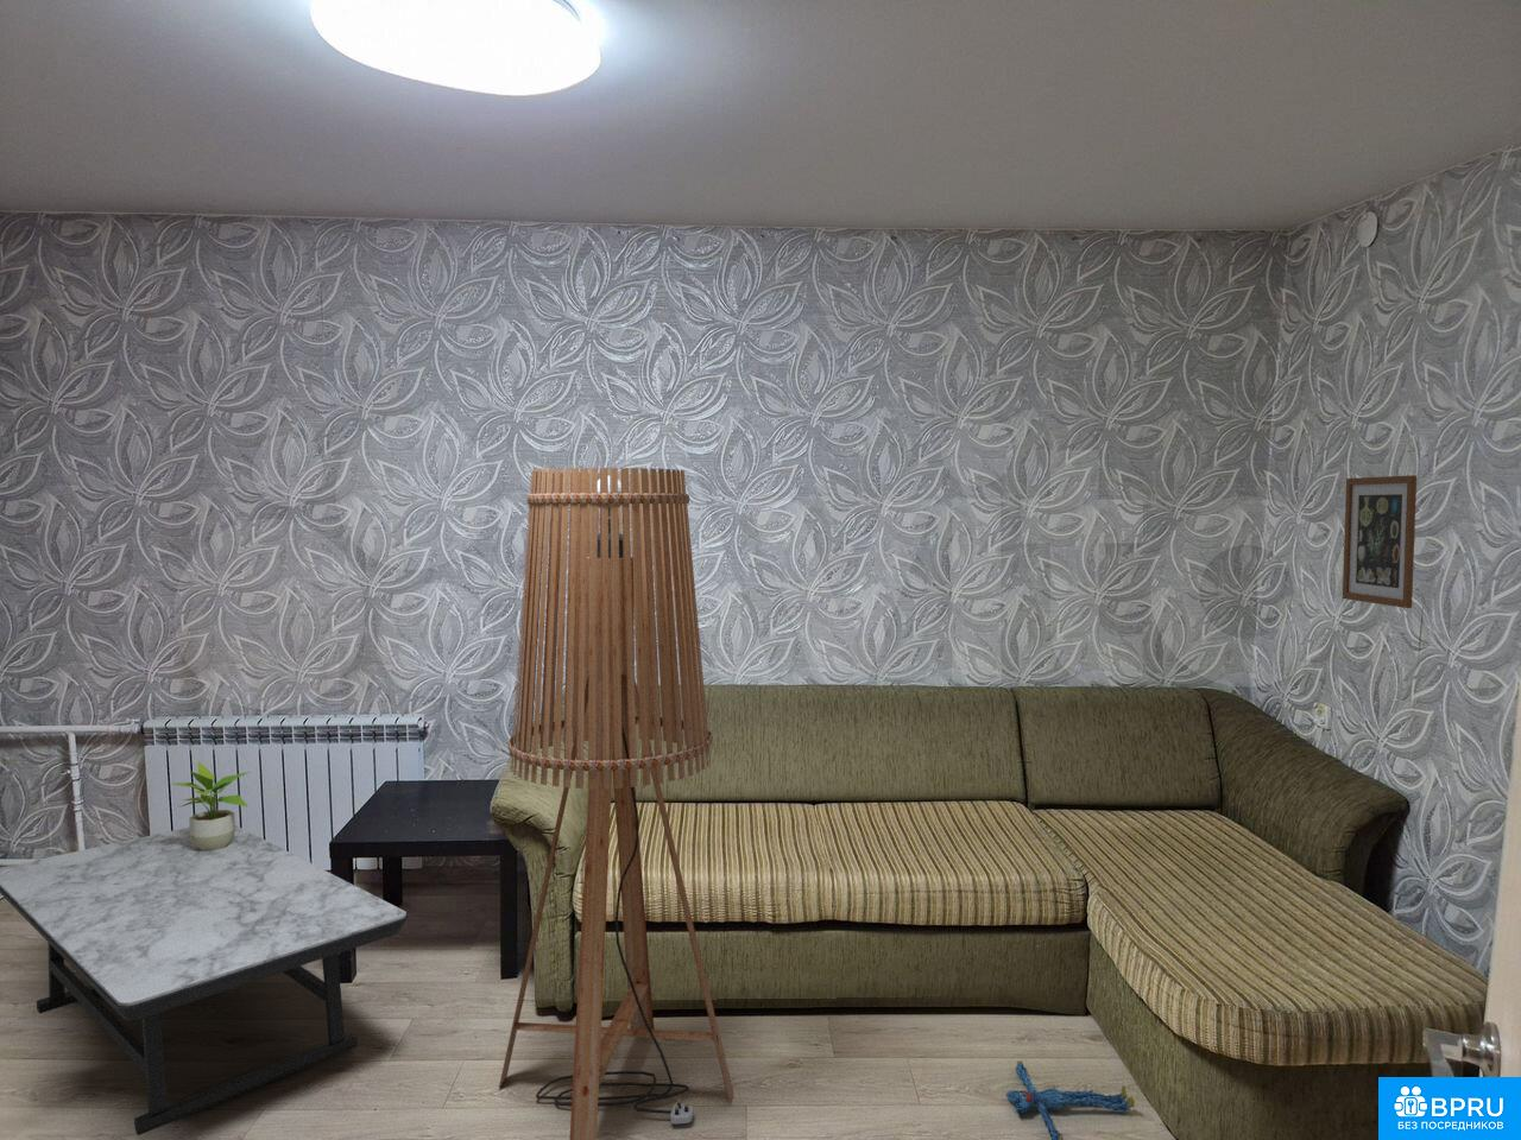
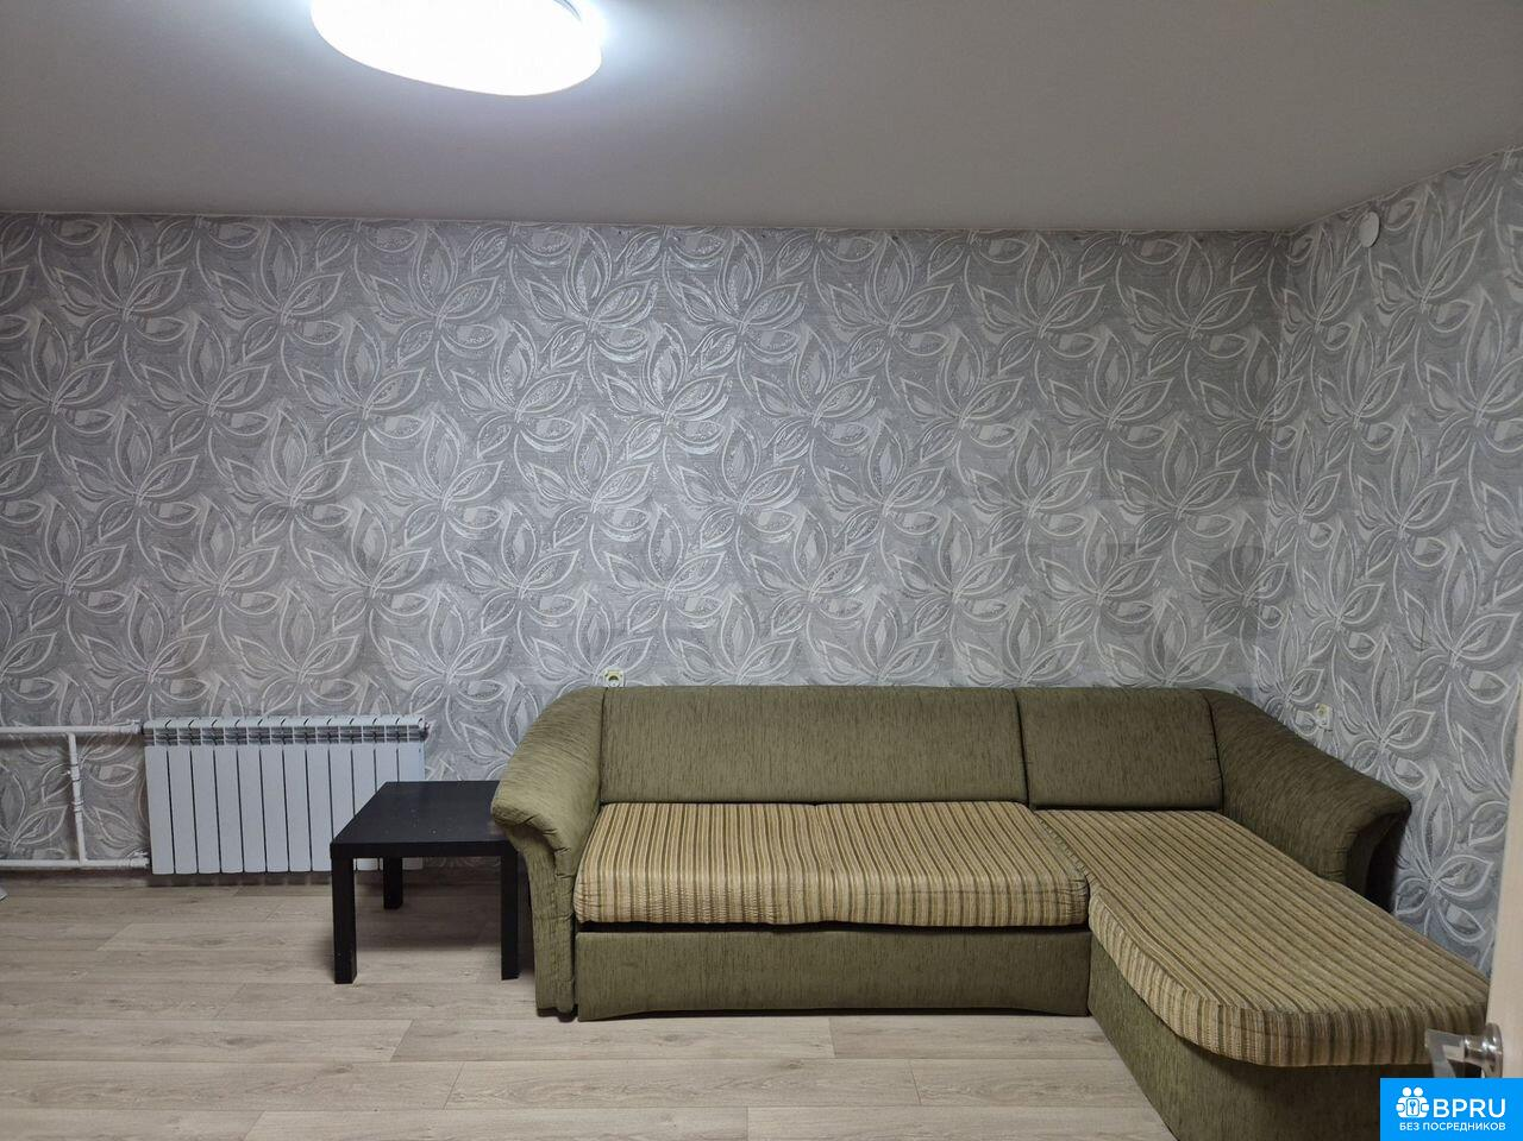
- coffee table (188, 959)
- wall art (1377, 540)
- plush toy (1068, 1098)
- potted plant (212, 805)
- floor lamp (611, 786)
